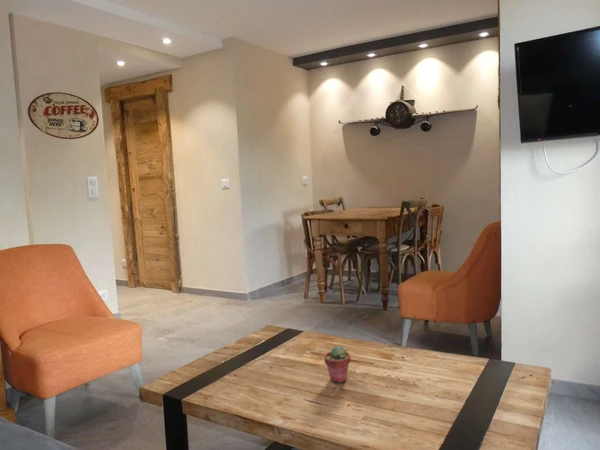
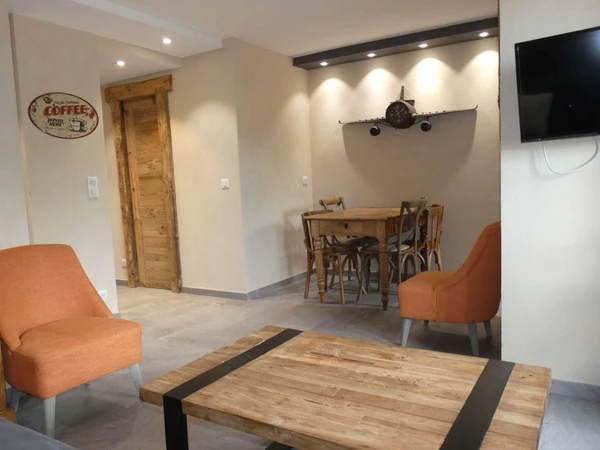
- potted succulent (337, 362)
